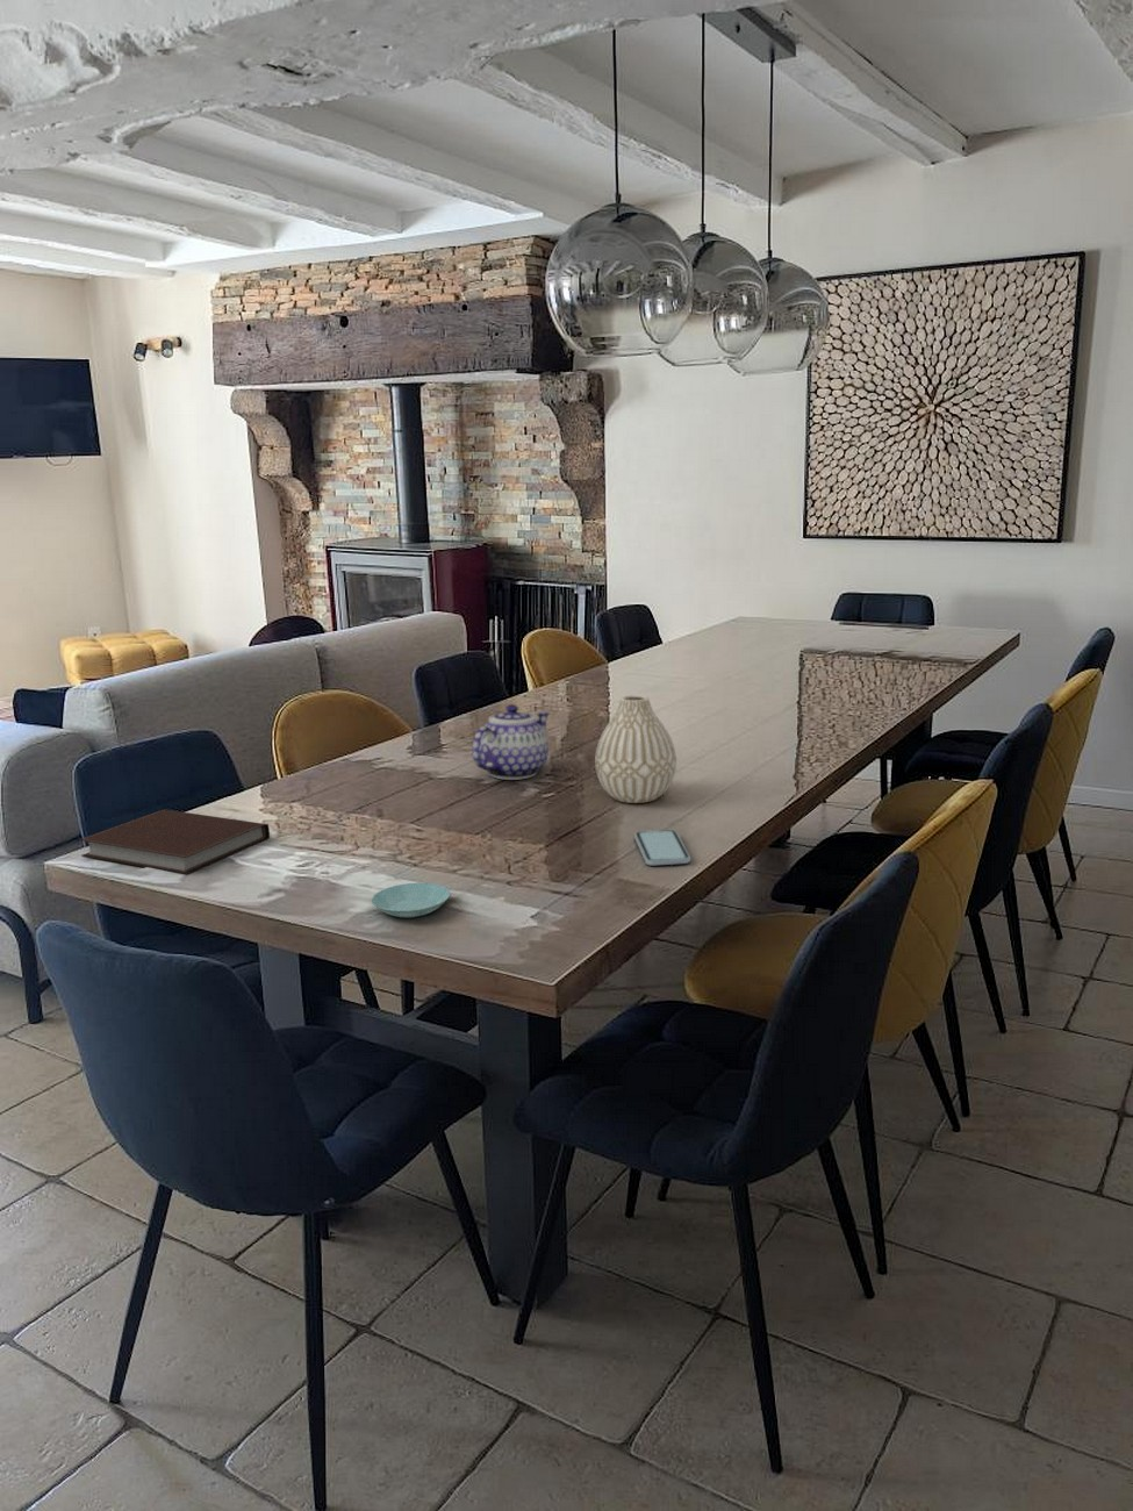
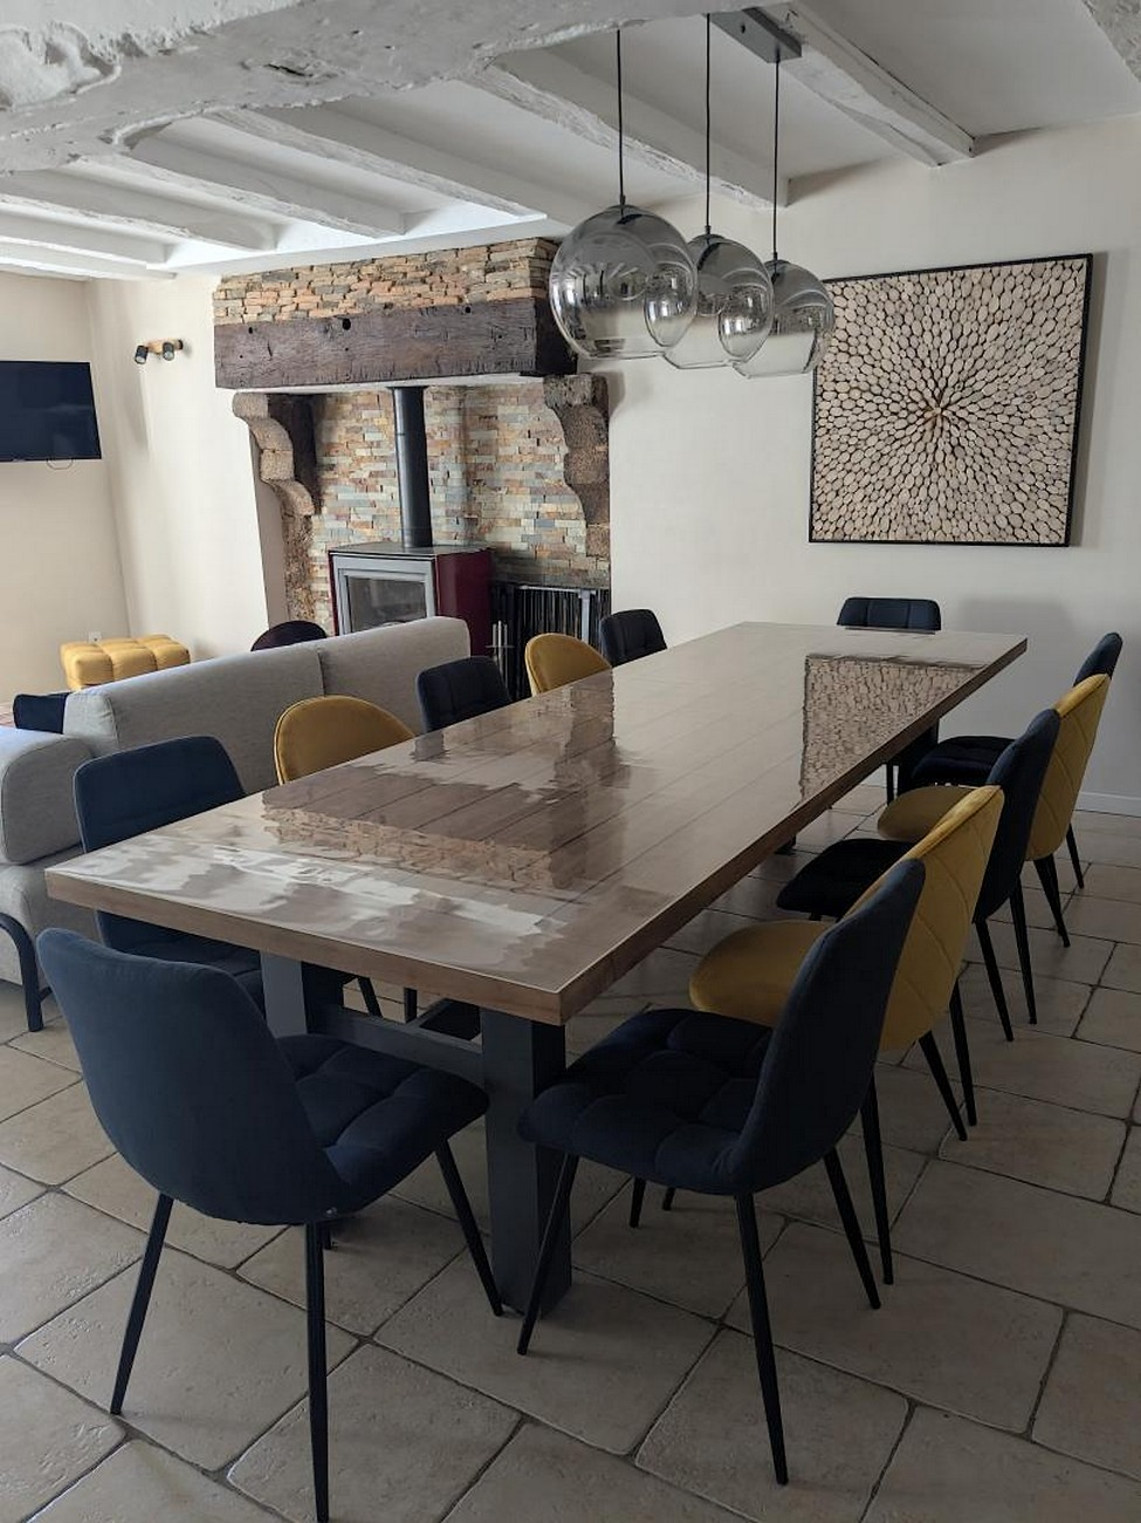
- vase (634, 747)
- teapot (513, 739)
- smartphone (662, 846)
- notebook (175, 838)
- saucer (412, 902)
